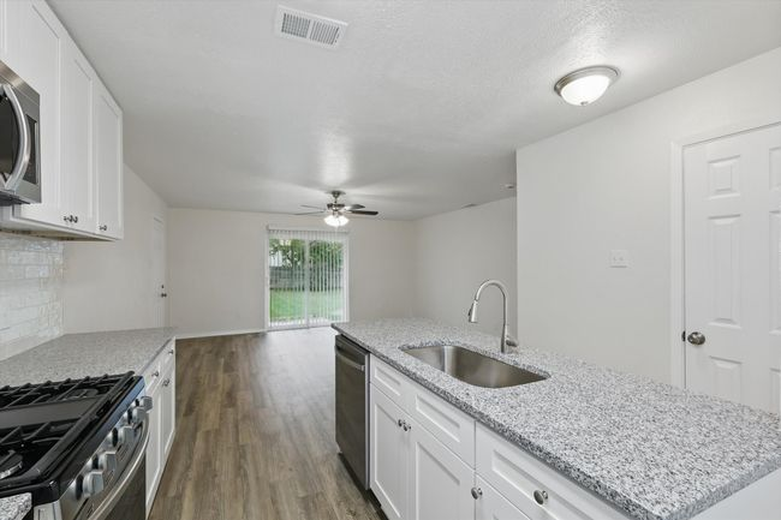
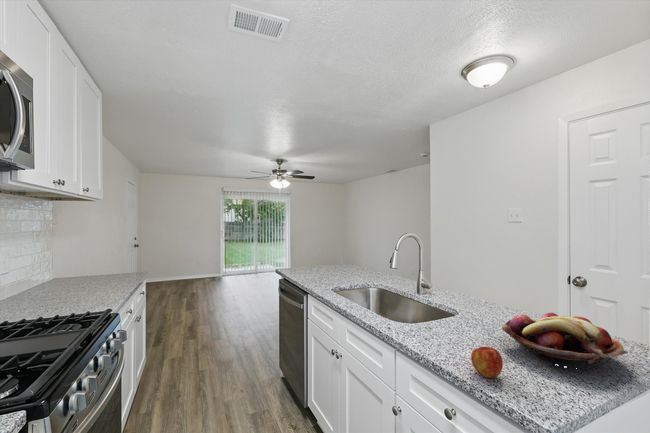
+ fruit basket (559, 334)
+ apple (486, 361)
